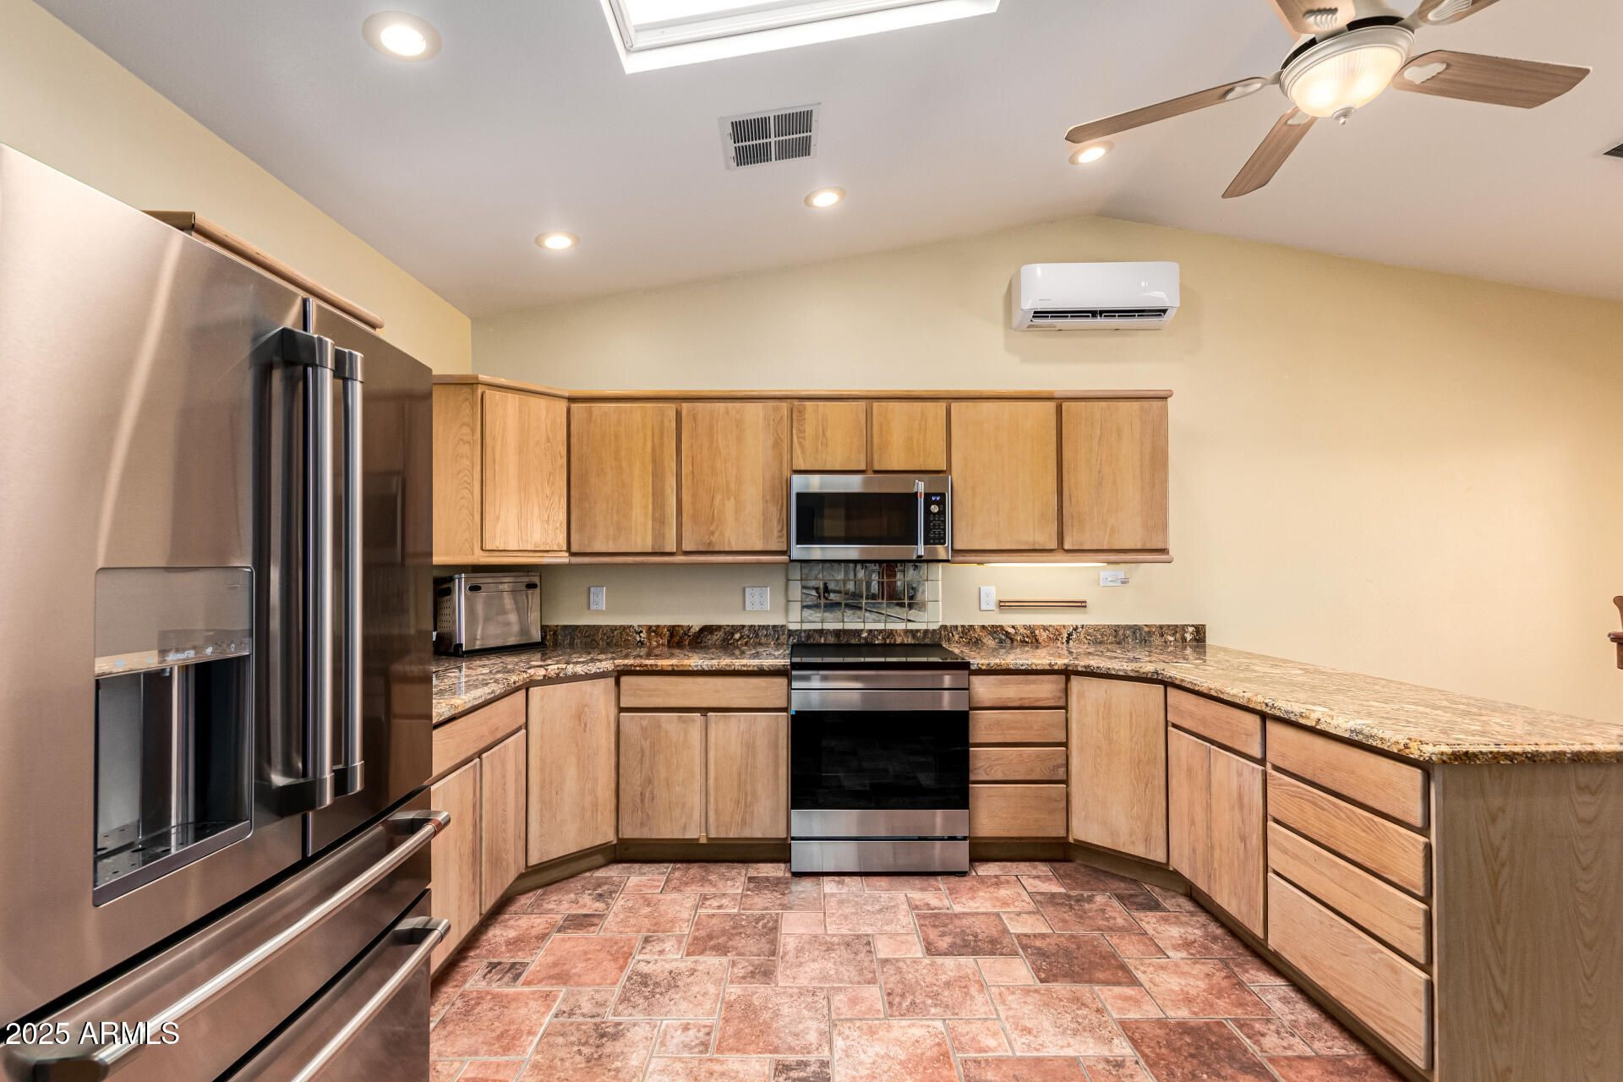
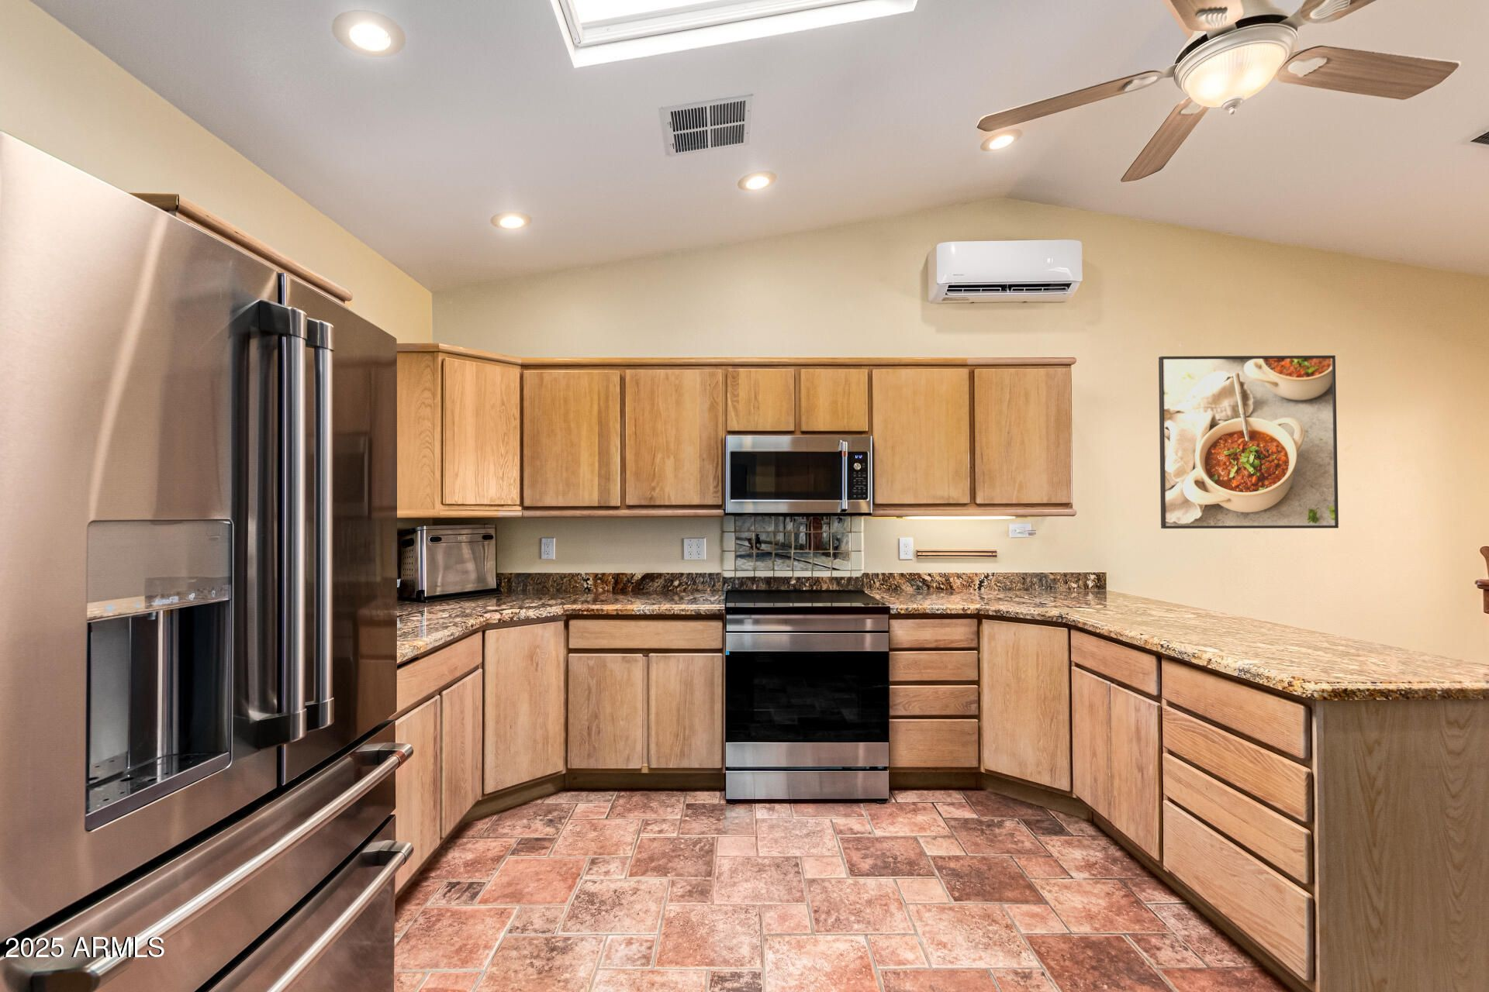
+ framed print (1247, 442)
